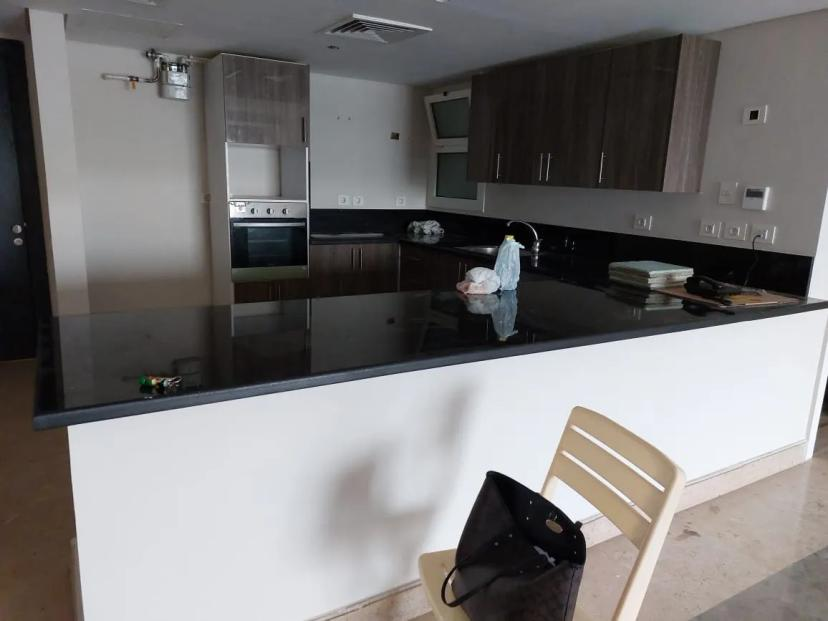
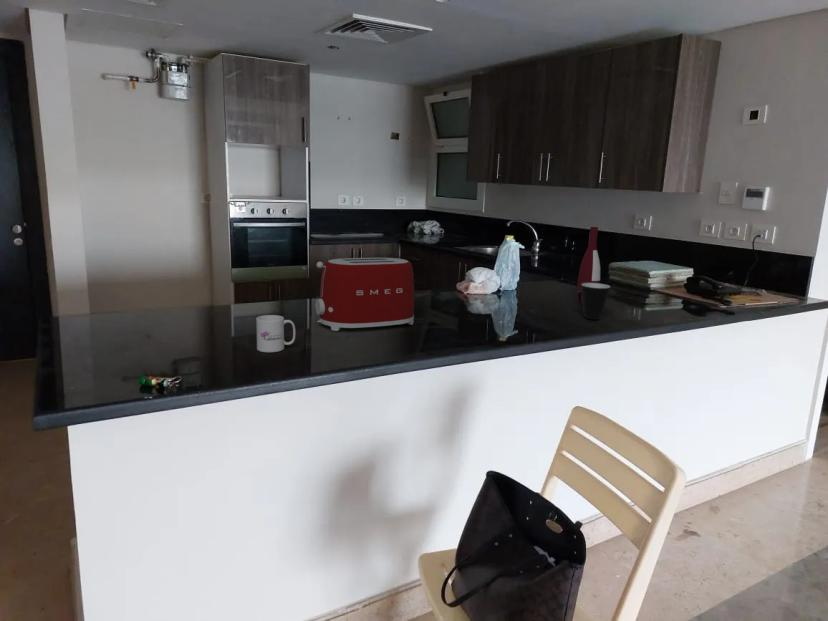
+ mug (276, 333)
+ toaster (366, 292)
+ mug (591, 301)
+ alcohol (590, 265)
